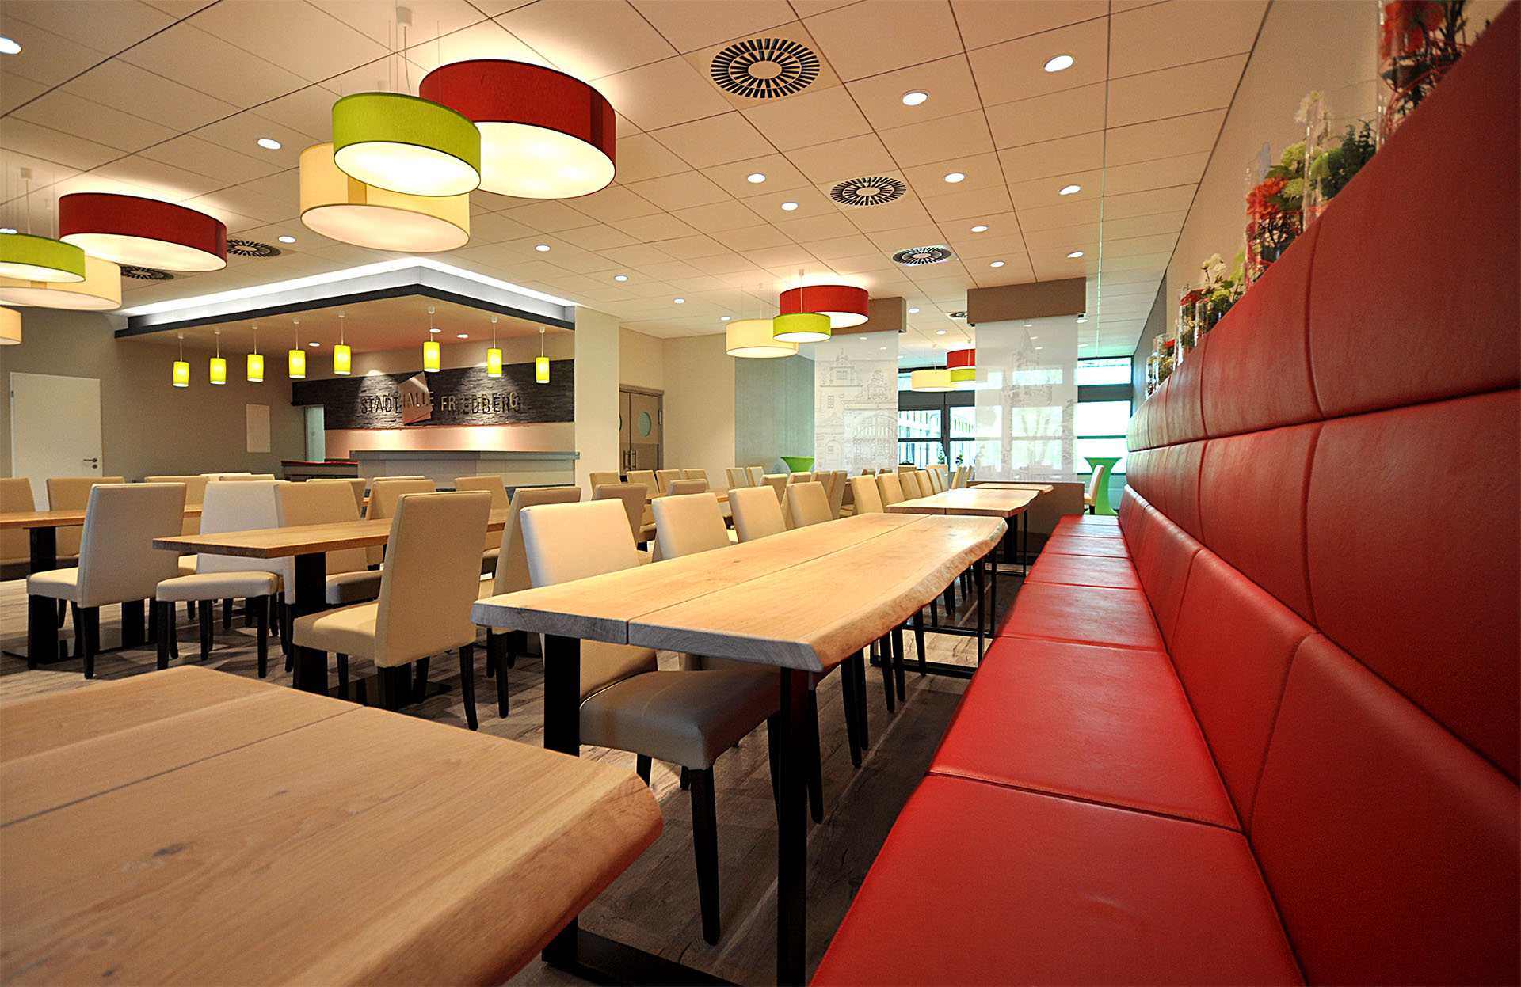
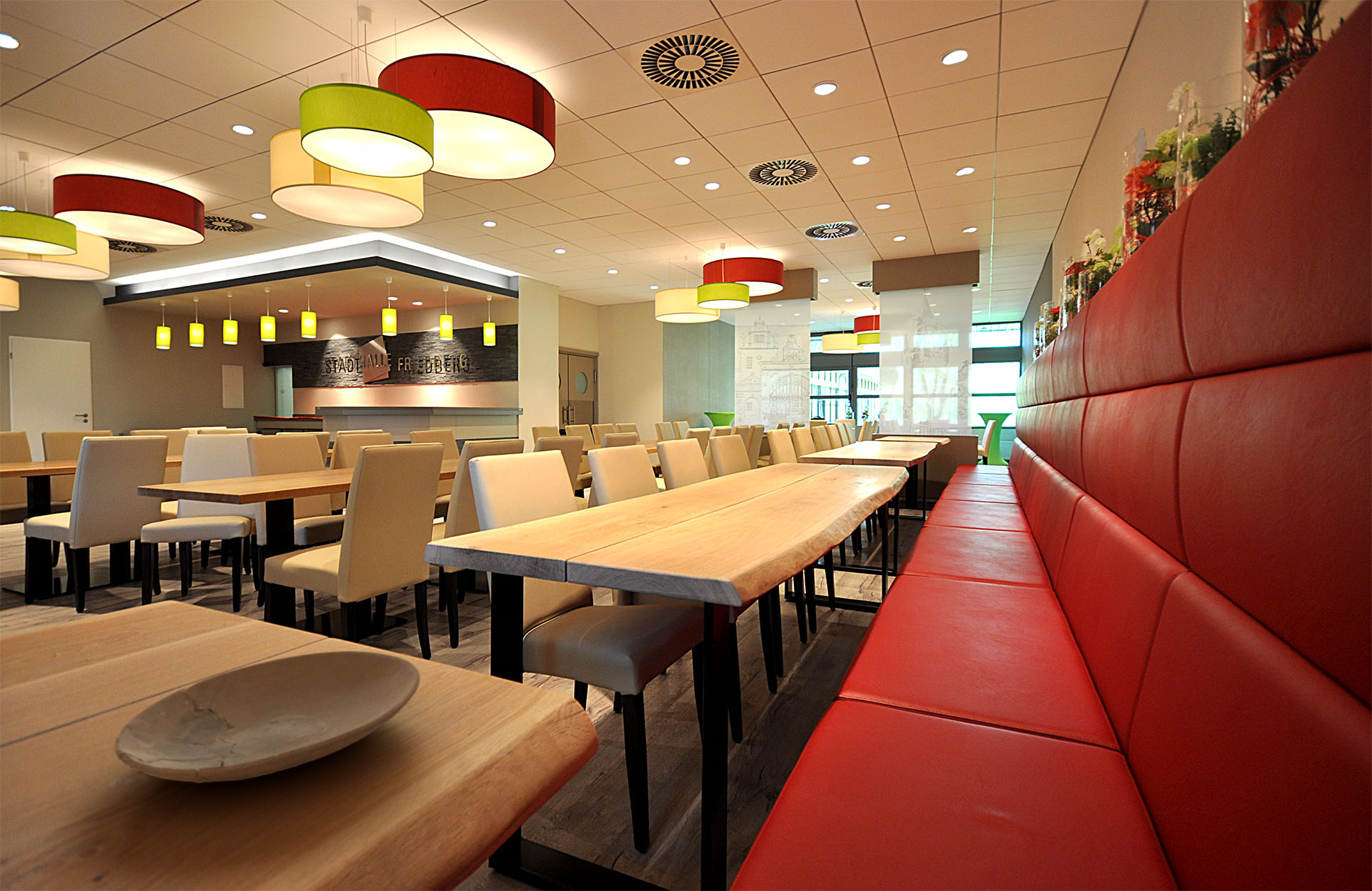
+ plate (285, 717)
